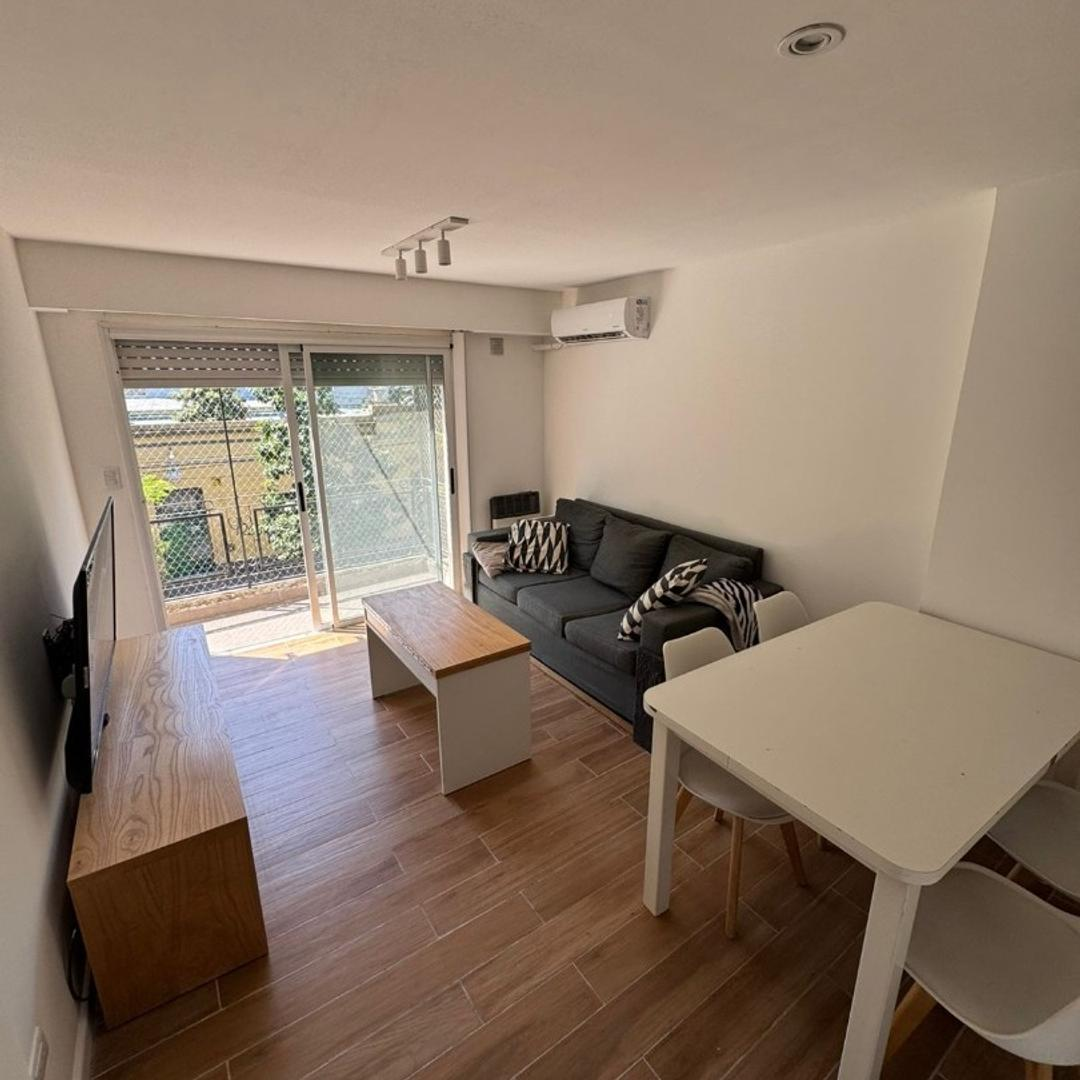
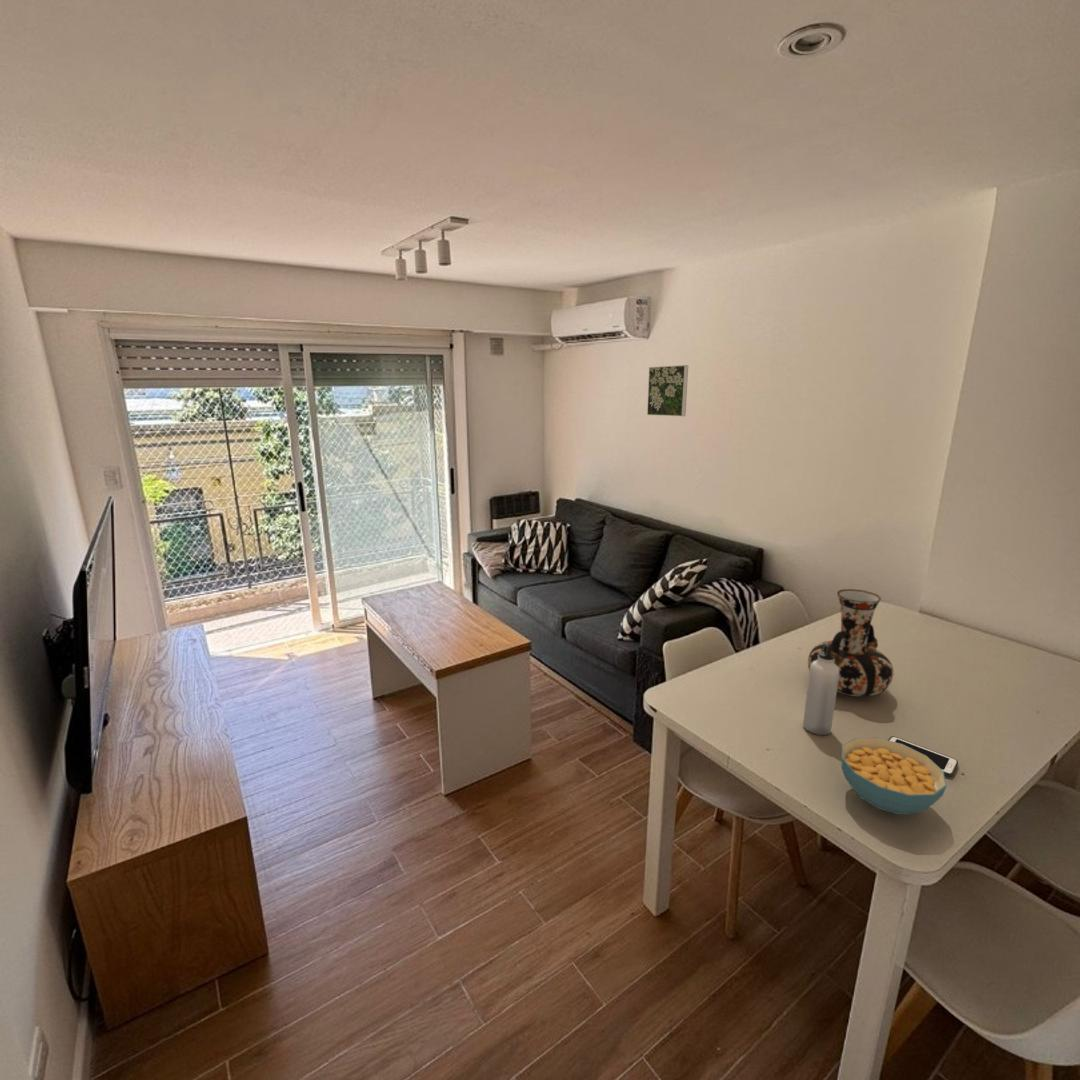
+ cell phone (921, 753)
+ vase (853, 641)
+ water bottle (822, 687)
+ cereal bowl (888, 783)
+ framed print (666, 391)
